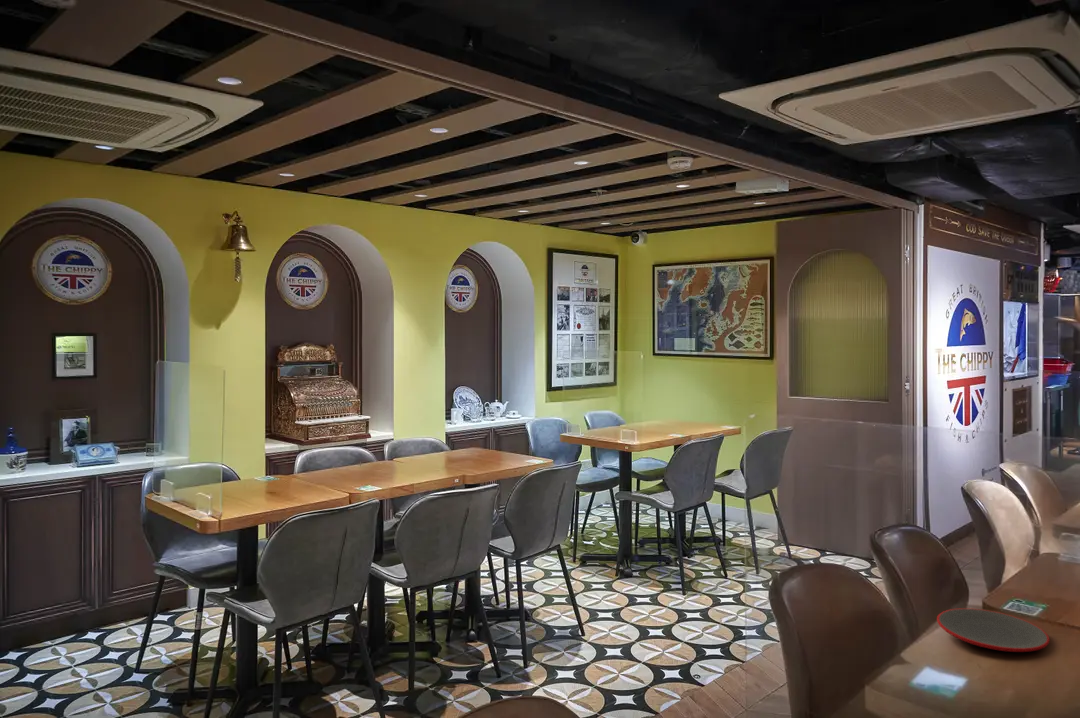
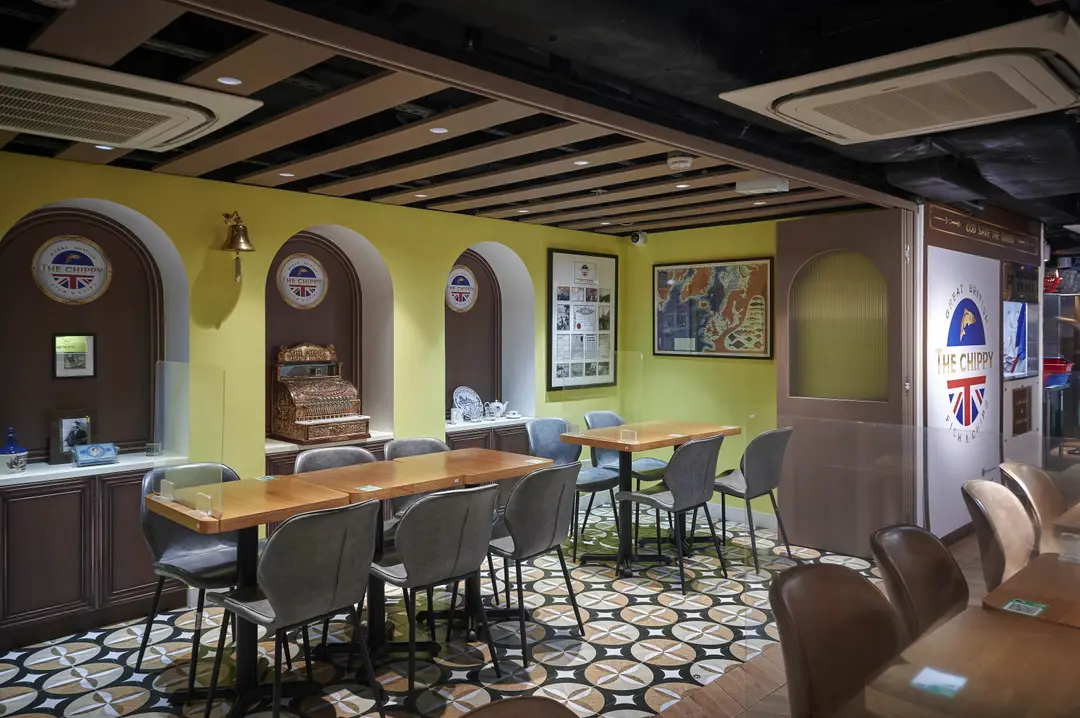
- plate (991, 631)
